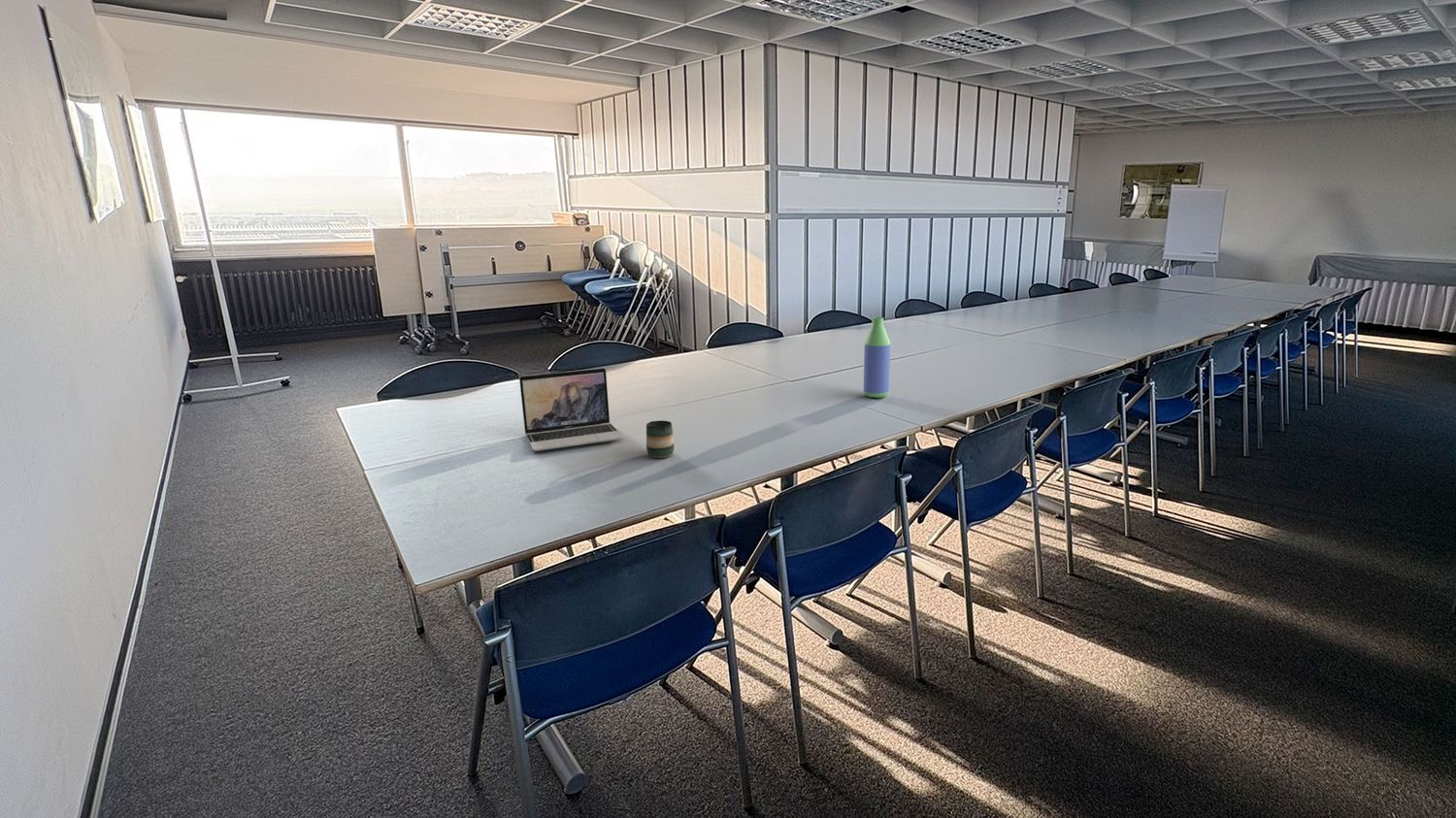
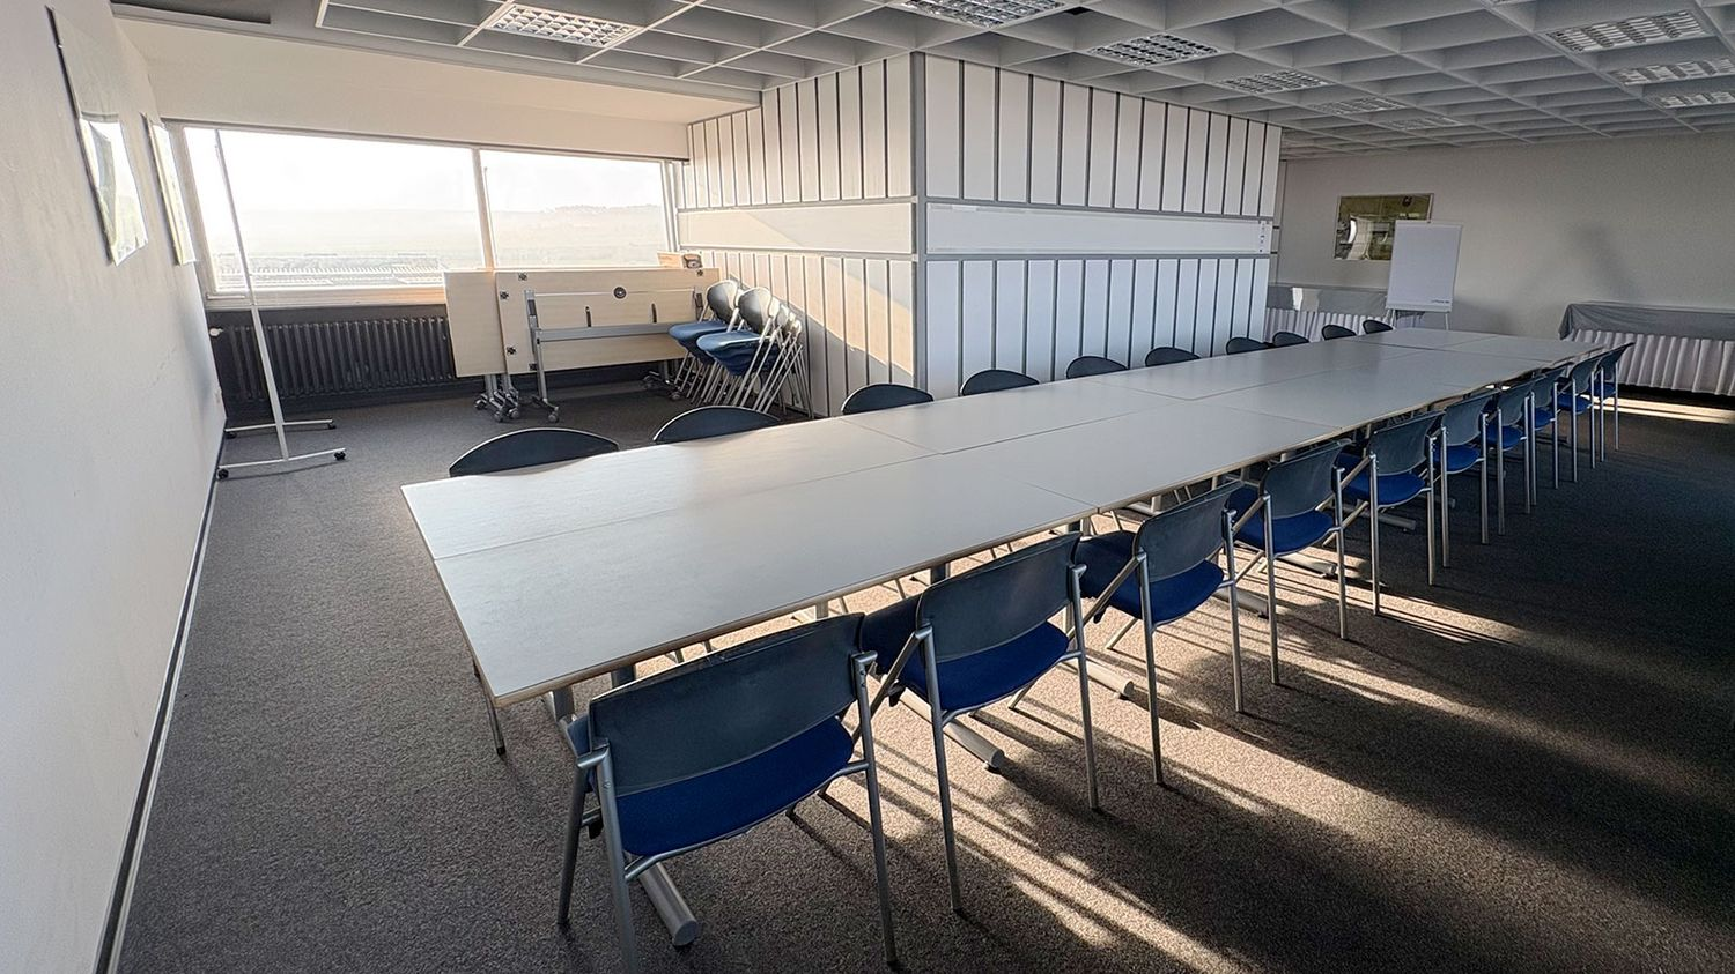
- mug (657, 437)
- bottle (877, 357)
- laptop (571, 408)
